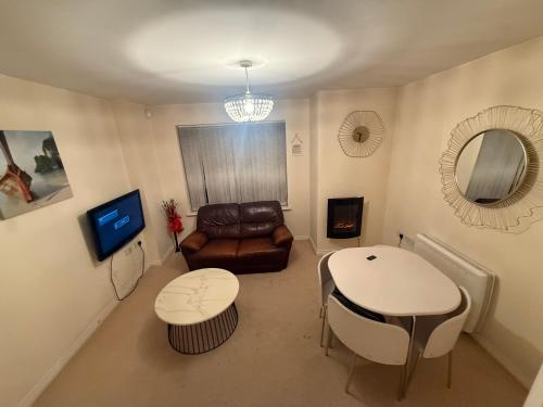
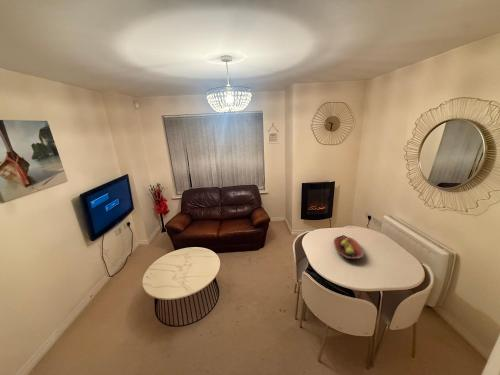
+ fruit bowl (347, 246)
